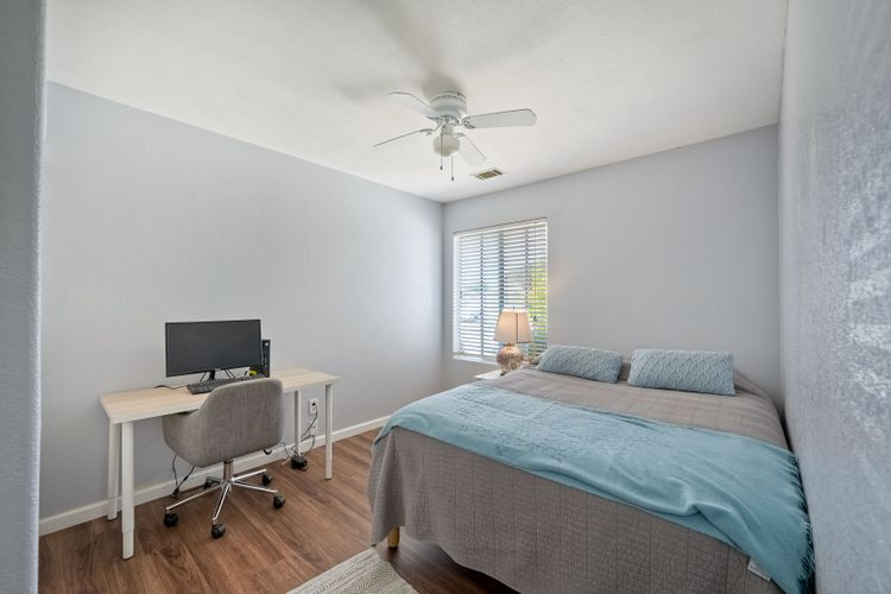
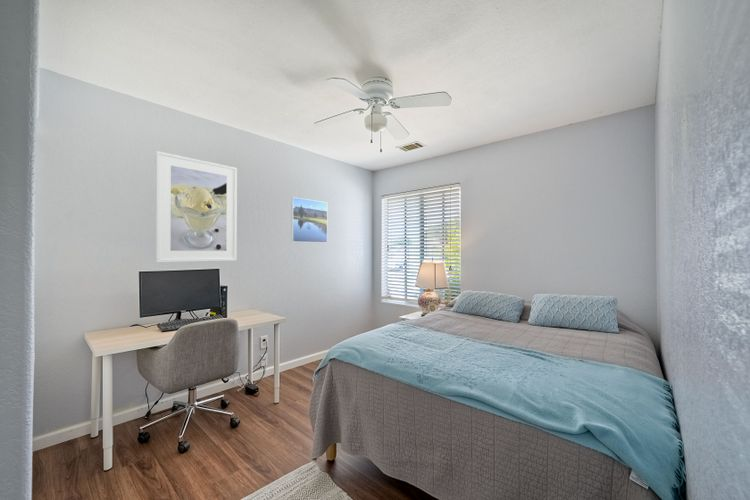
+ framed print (310, 221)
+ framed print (200, 210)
